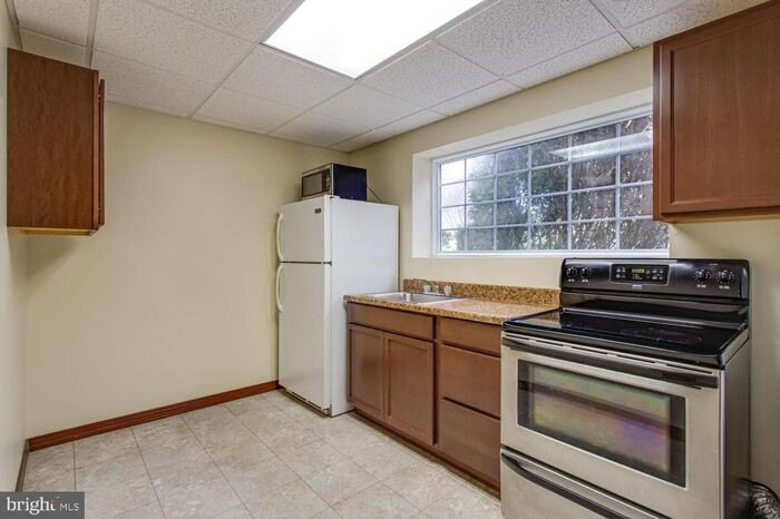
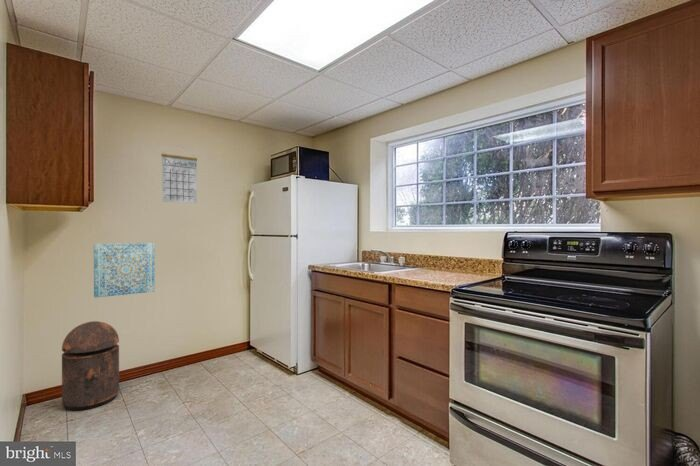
+ calendar (179, 173)
+ wall art (125, 268)
+ trash can (91, 360)
